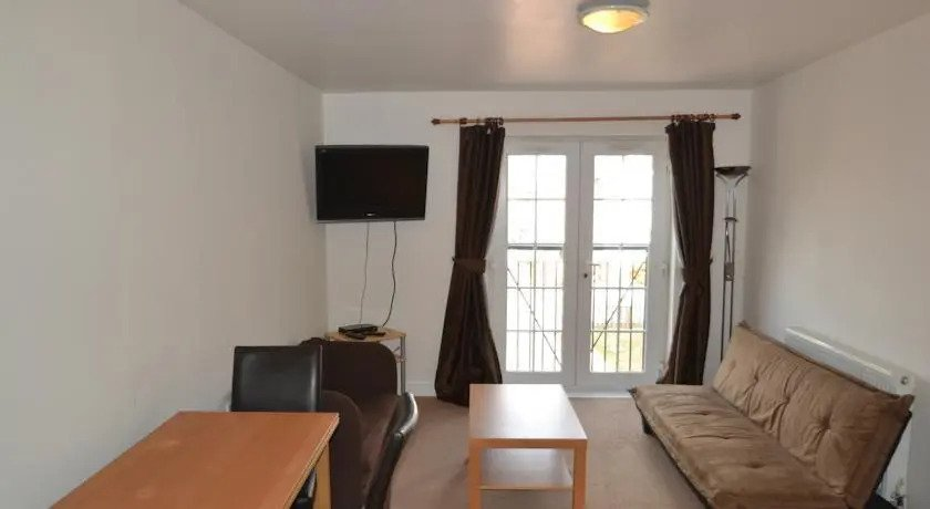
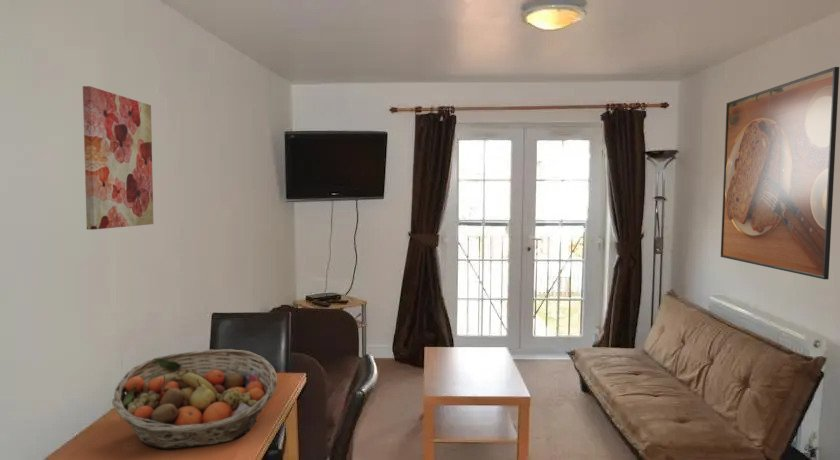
+ fruit basket (198, 396)
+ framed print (769, 178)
+ wall art (121, 162)
